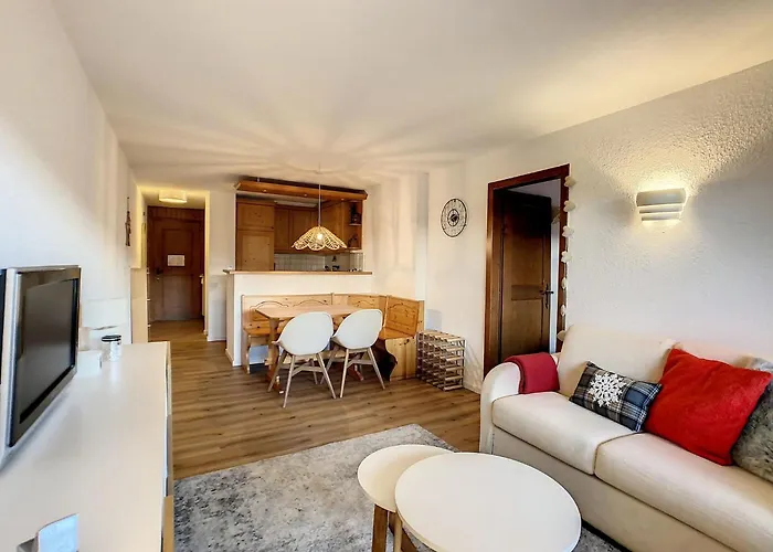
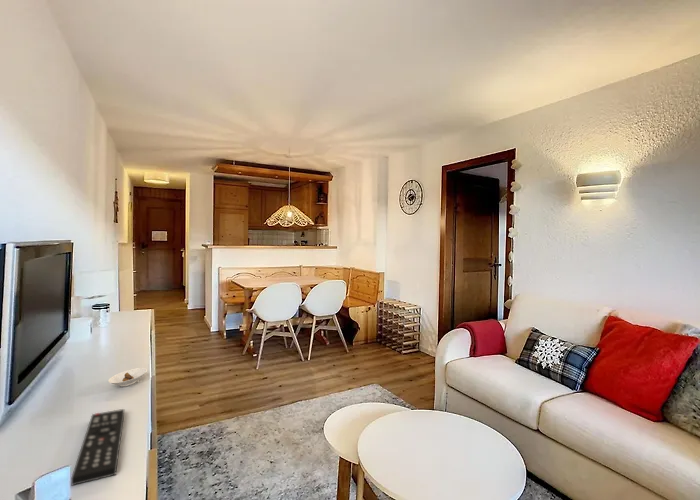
+ remote control (102, 439)
+ saucer (128, 378)
